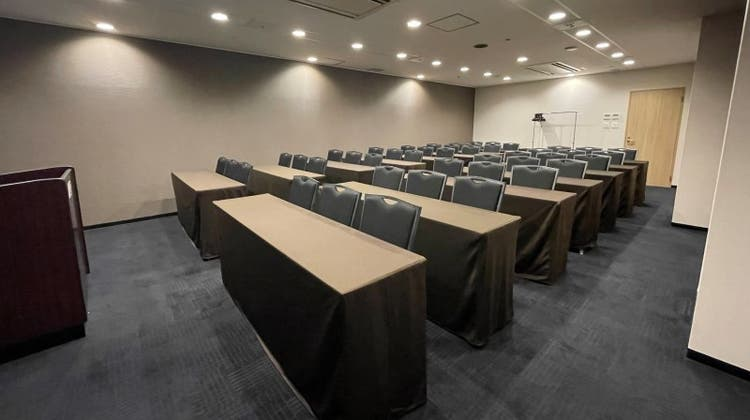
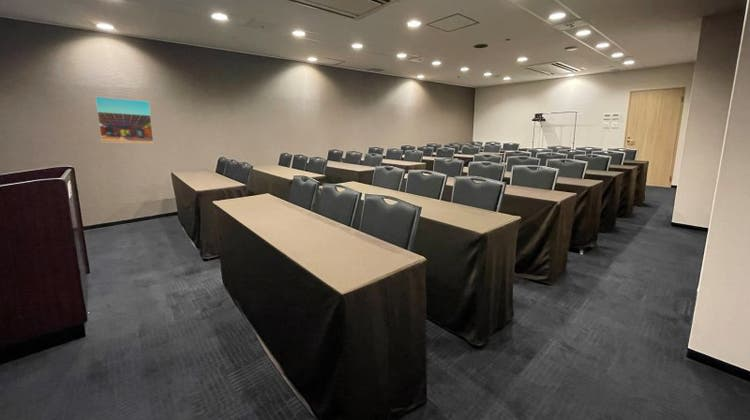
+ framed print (125, 121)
